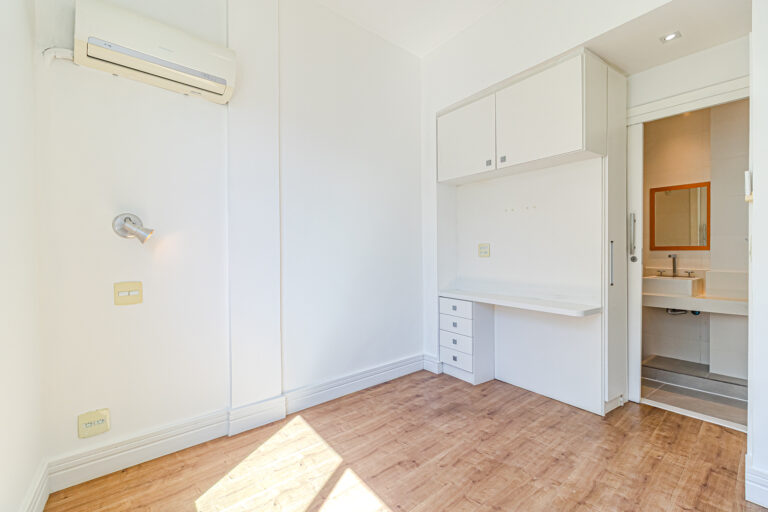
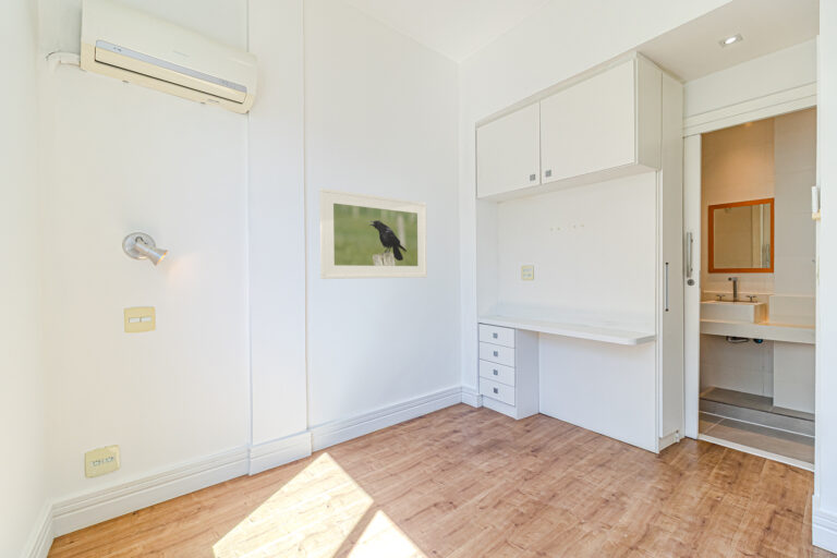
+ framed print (378, 236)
